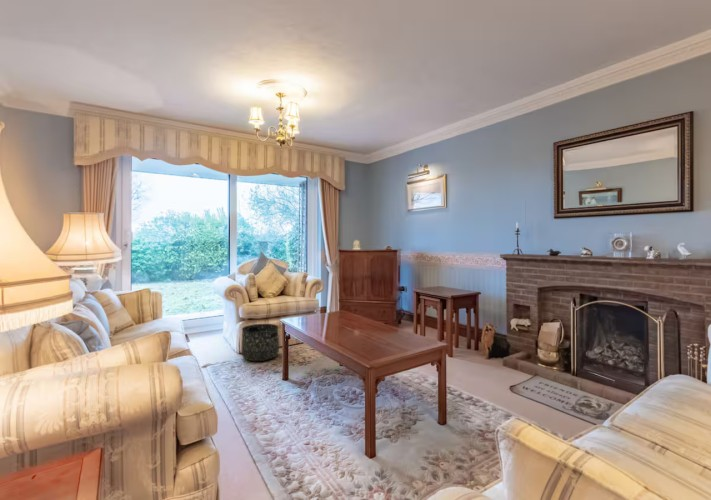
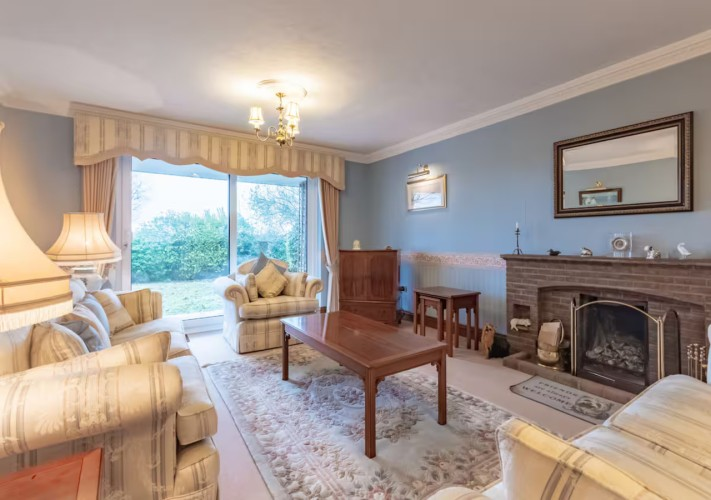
- basket (260, 342)
